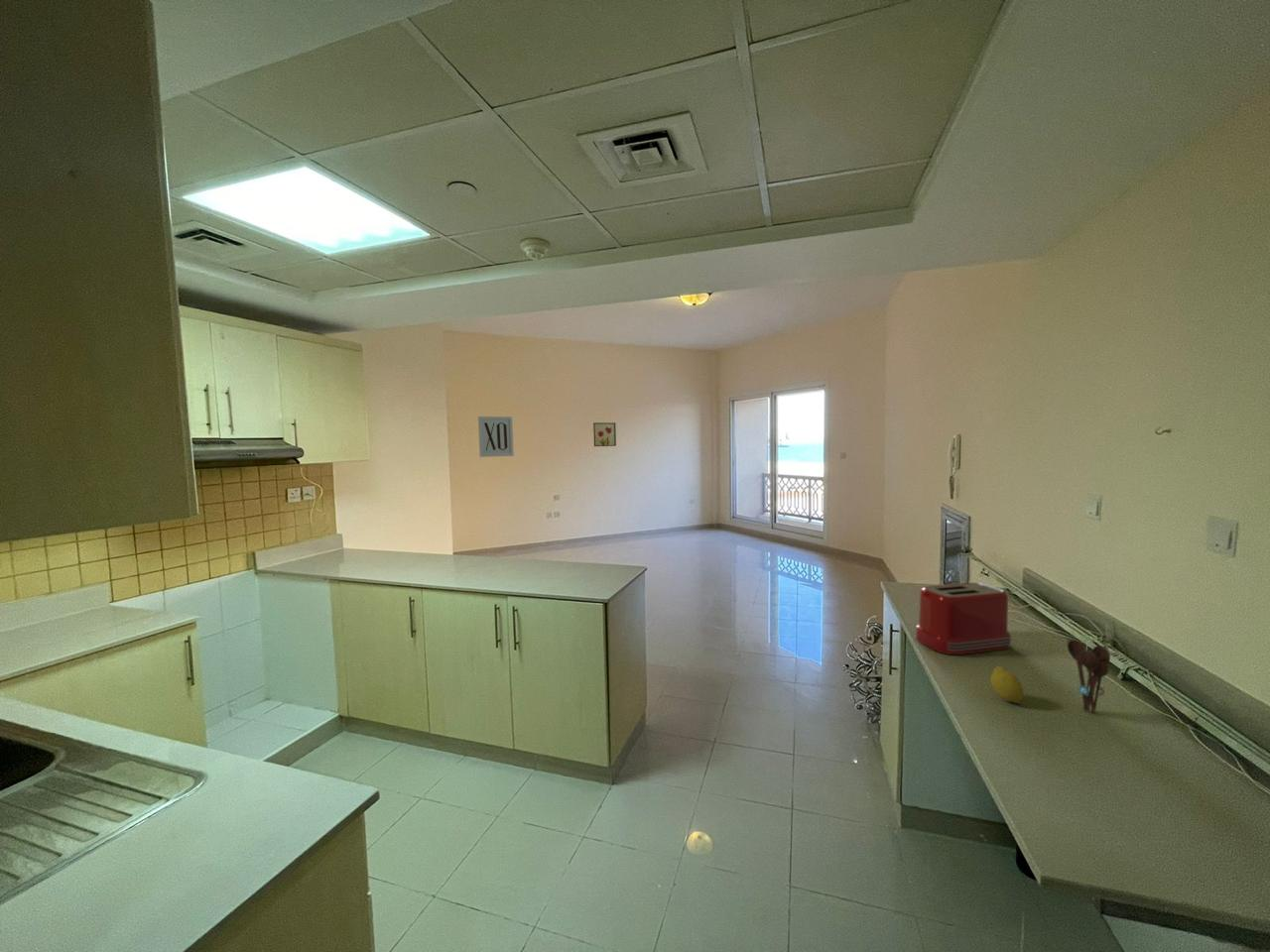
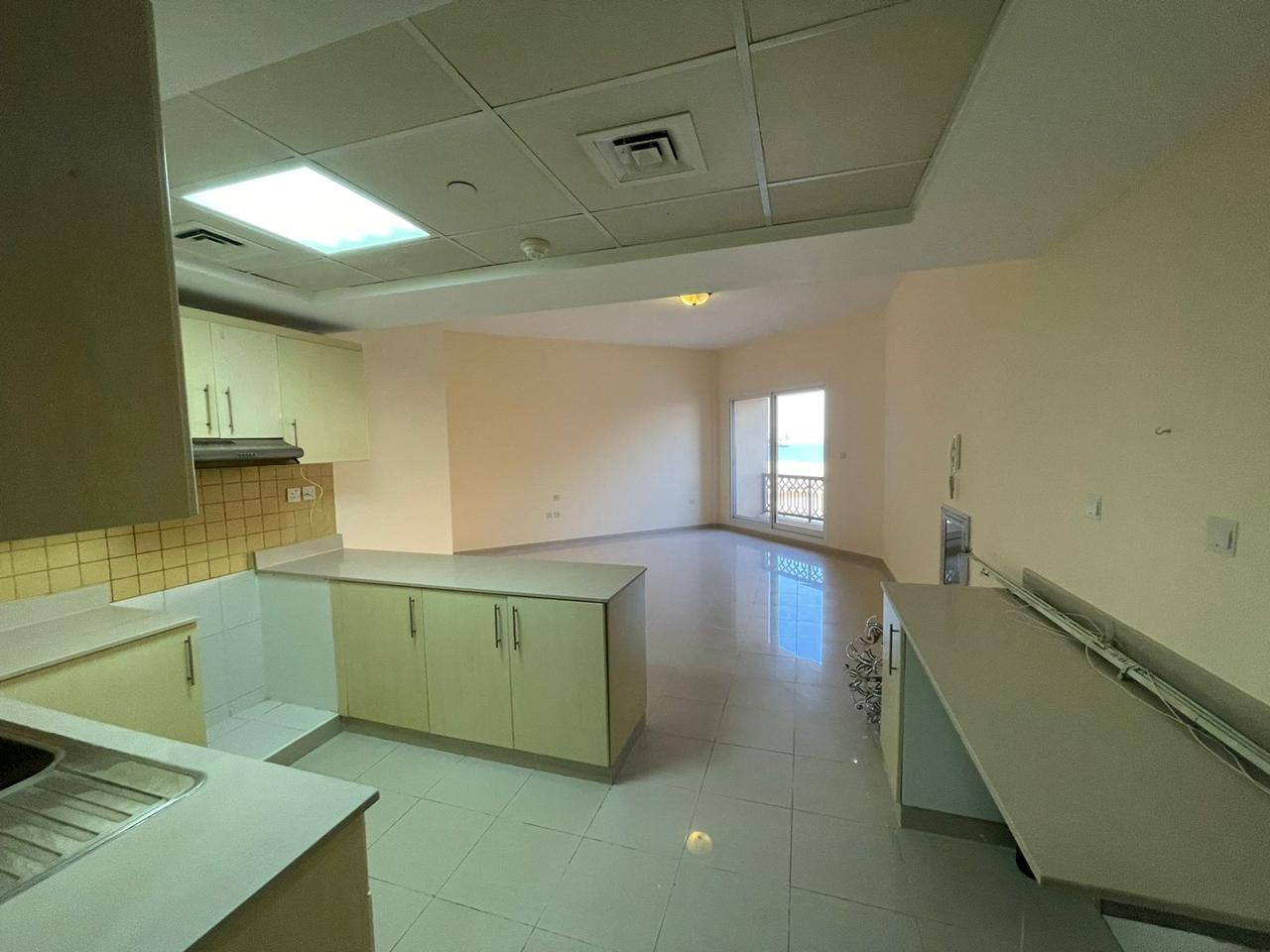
- fruit (1007, 683)
- utensil holder (1088, 675)
- wall art (604, 434)
- wall art (496, 436)
- toaster (962, 615)
